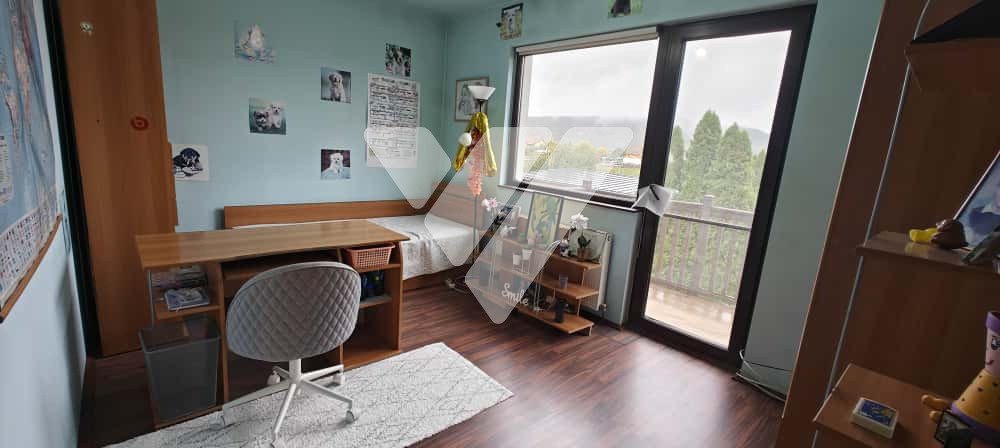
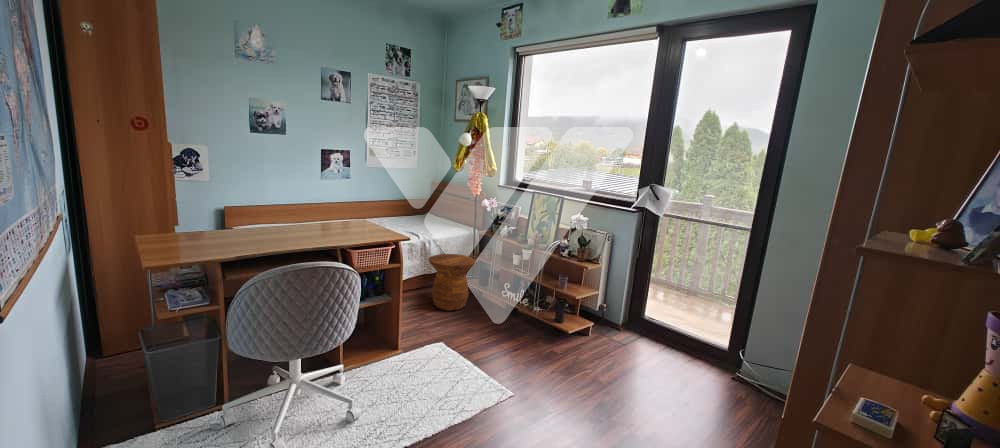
+ side table (450, 282)
